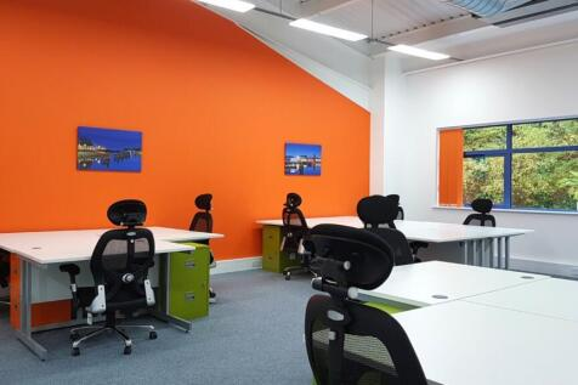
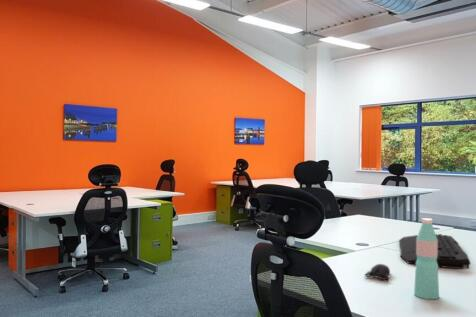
+ water bottle (426, 257)
+ keyboard (437, 247)
+ computer mouse (380, 270)
